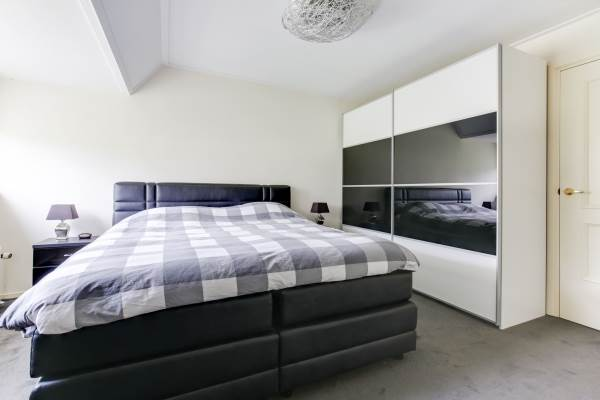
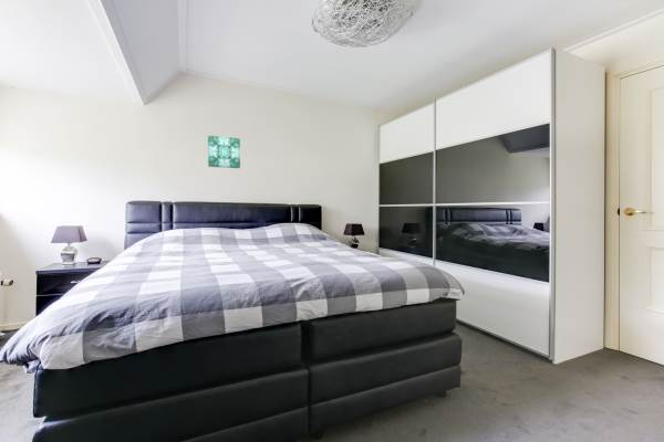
+ wall art (224, 151)
